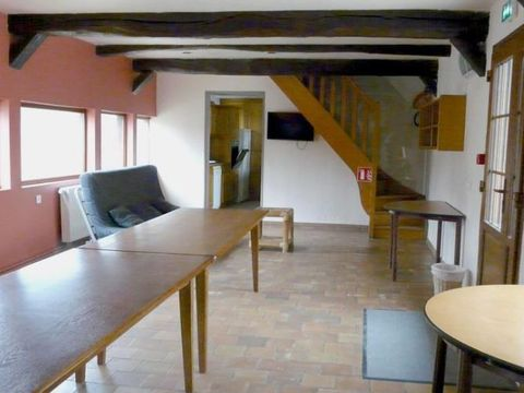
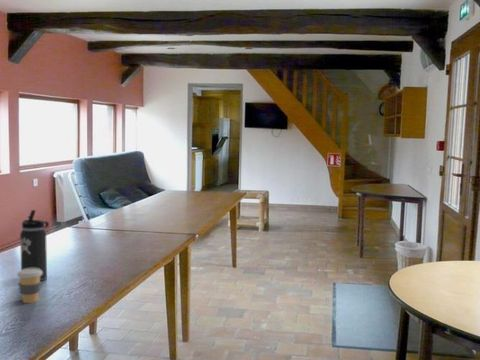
+ coffee cup (30, 286)
+ thermos bottle (35, 244)
